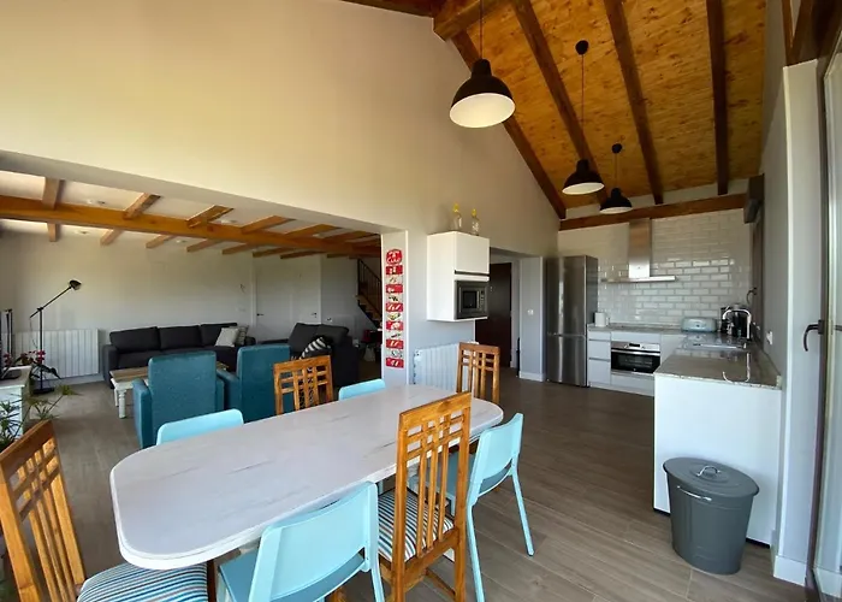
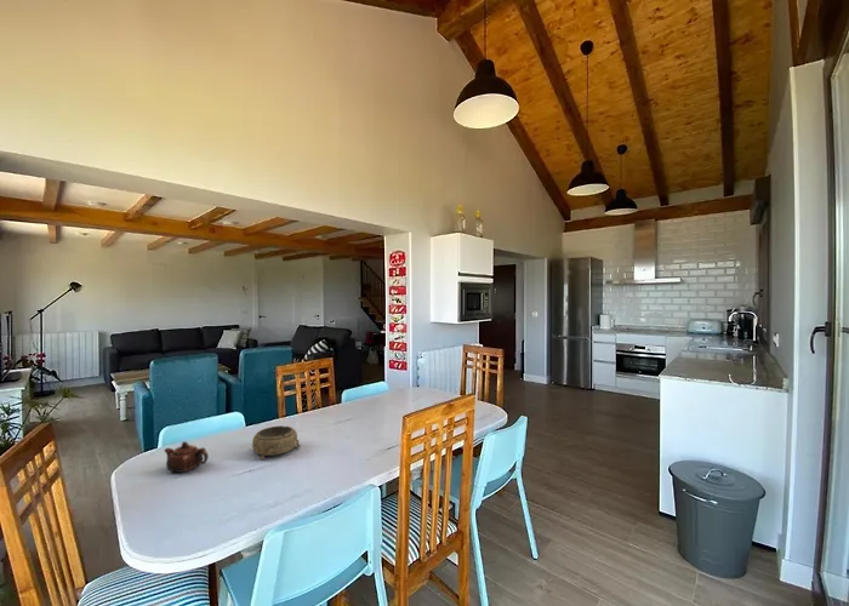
+ decorative bowl (274, 440)
+ teapot (186, 454)
